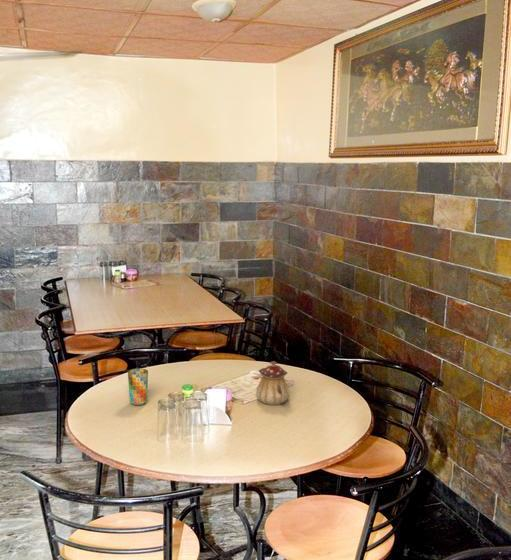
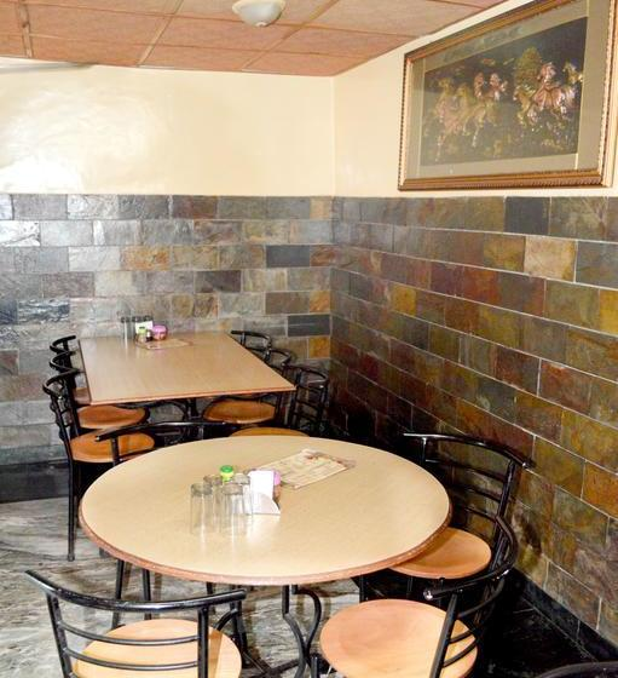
- cup (138, 387)
- teapot (274, 381)
